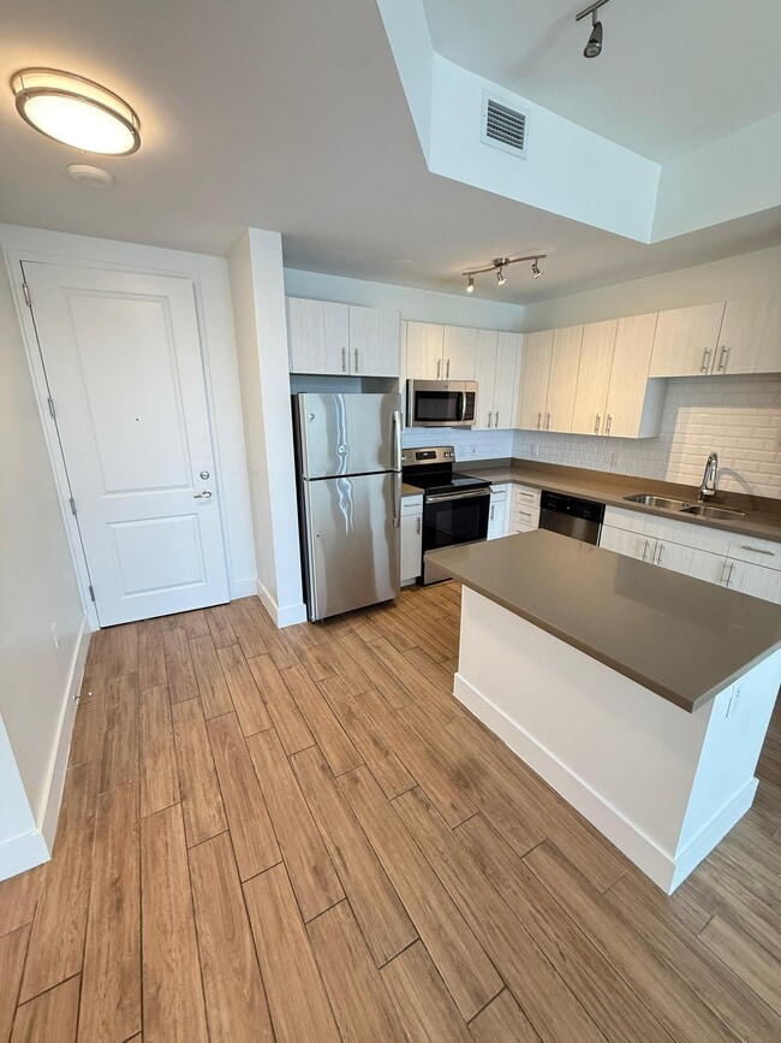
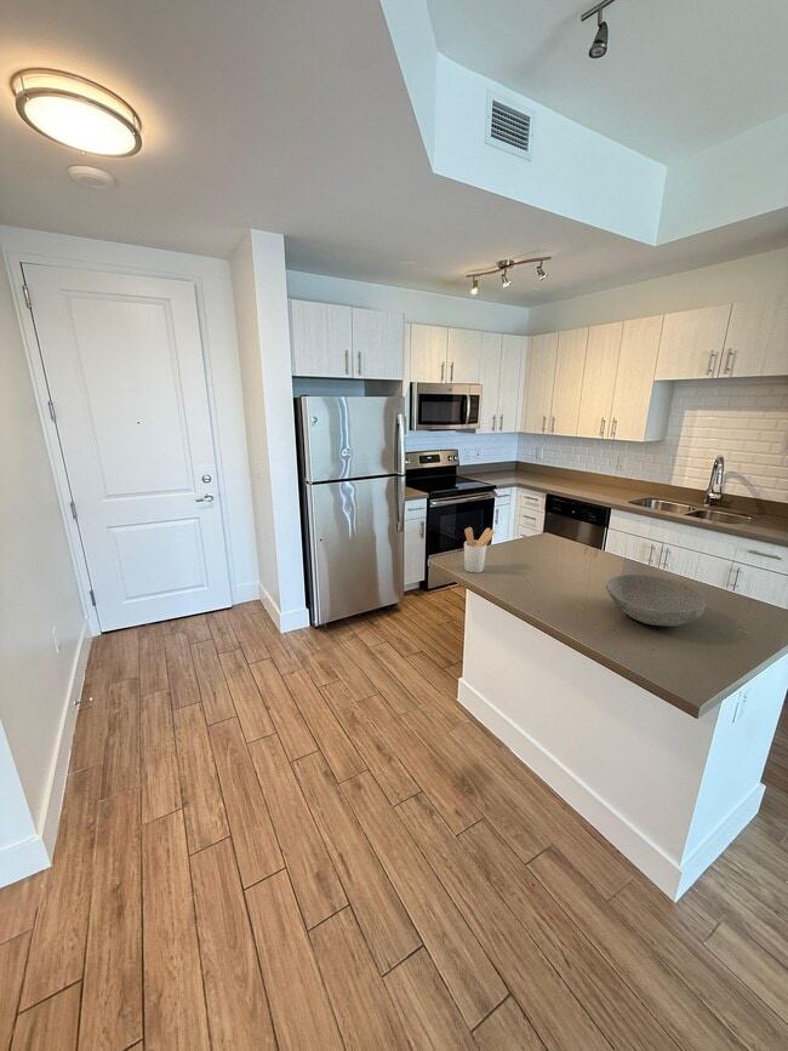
+ bowl (651, 602)
+ utensil holder (479, 548)
